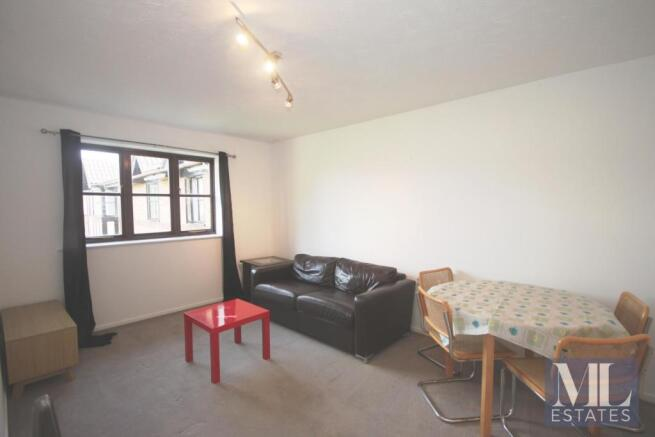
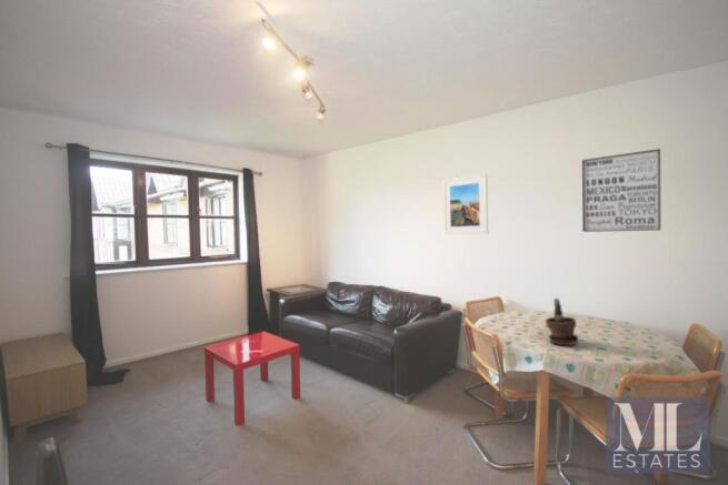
+ potted plant (561, 321)
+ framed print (465, 205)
+ wall art (619, 193)
